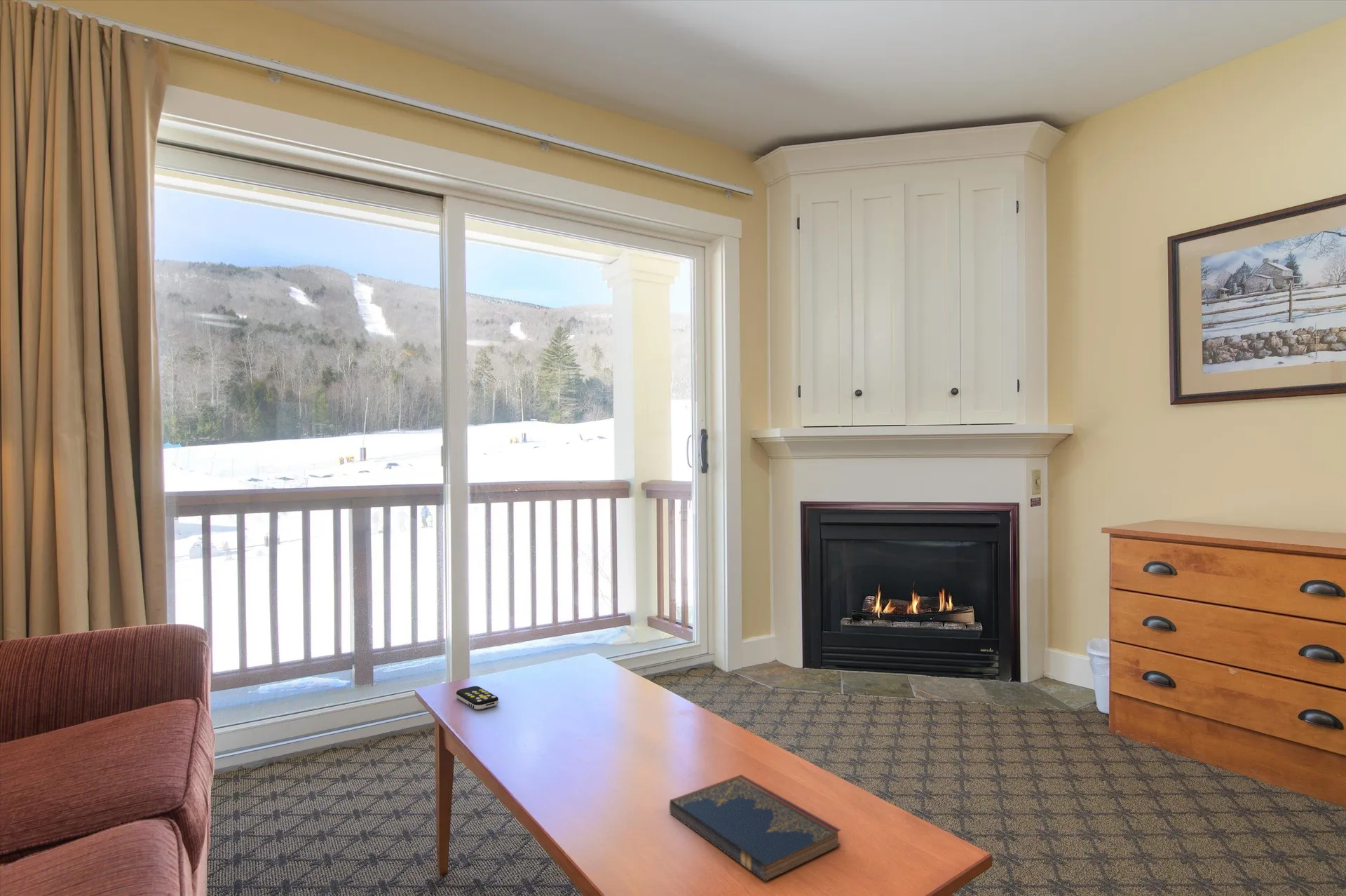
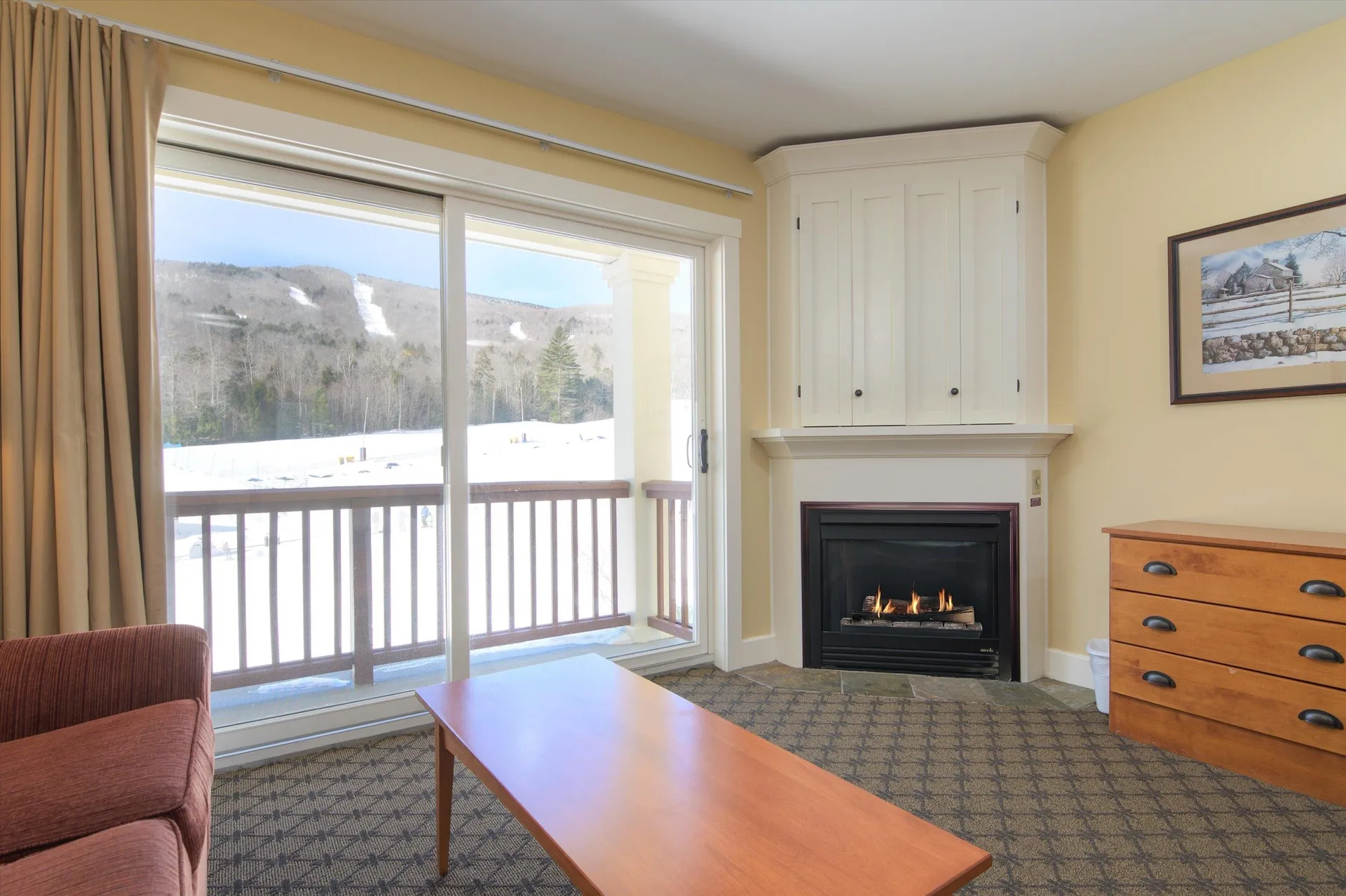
- remote control (477, 697)
- hardcover book (752, 821)
